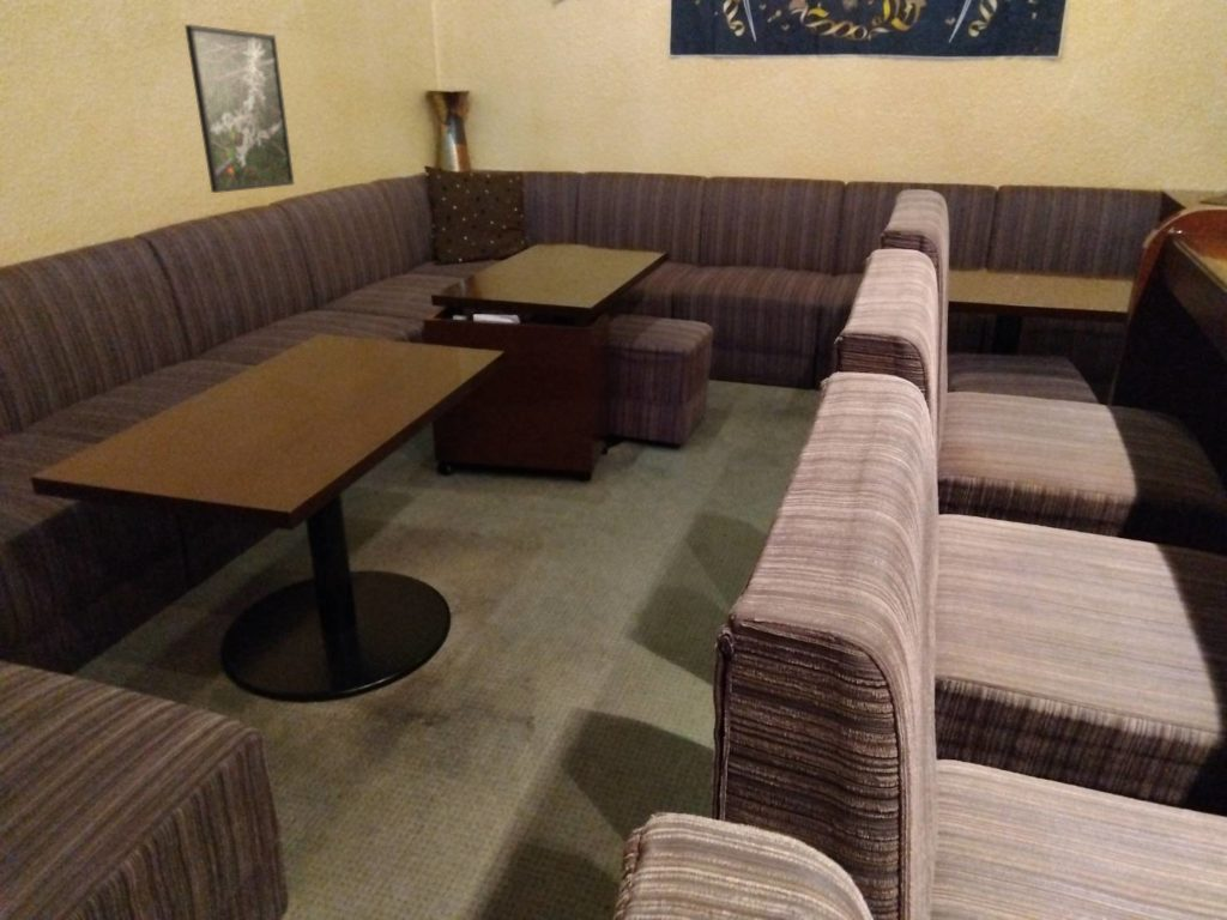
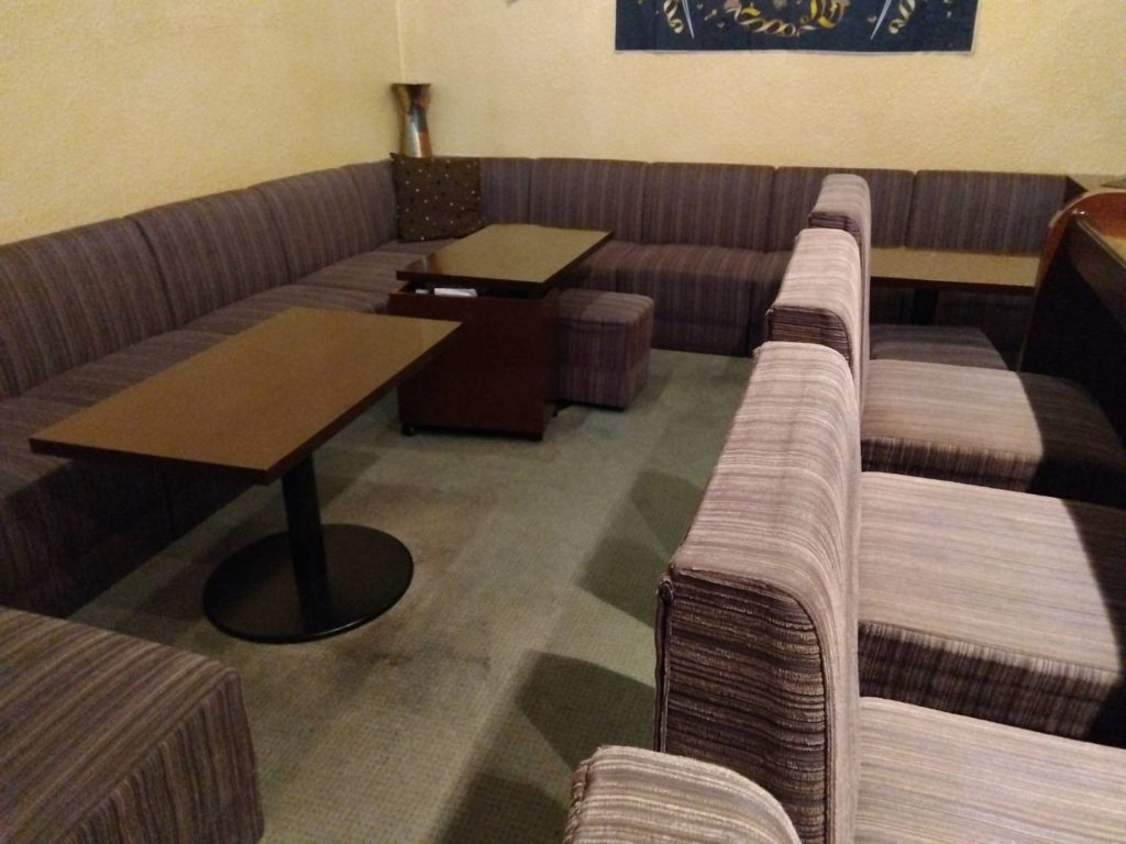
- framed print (243, 111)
